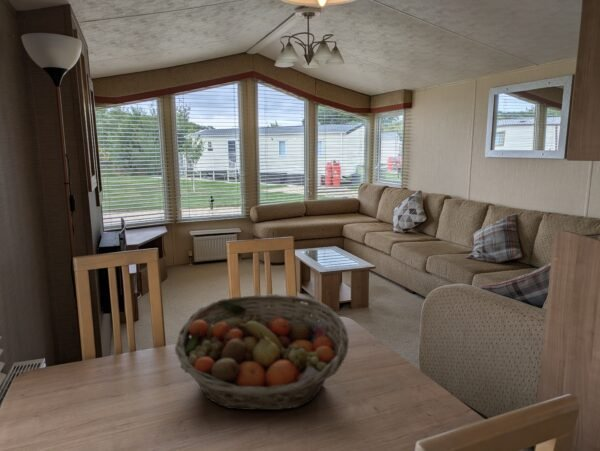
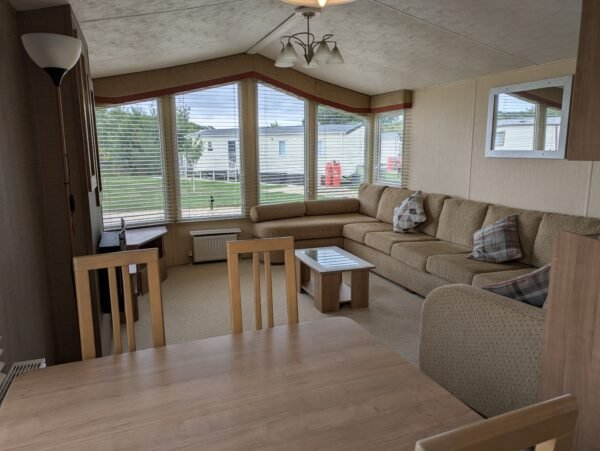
- fruit basket (262, 348)
